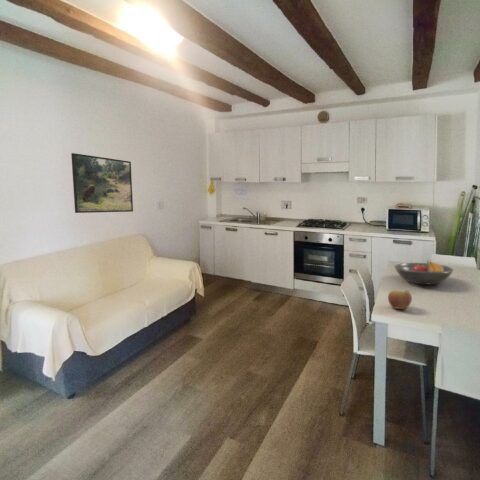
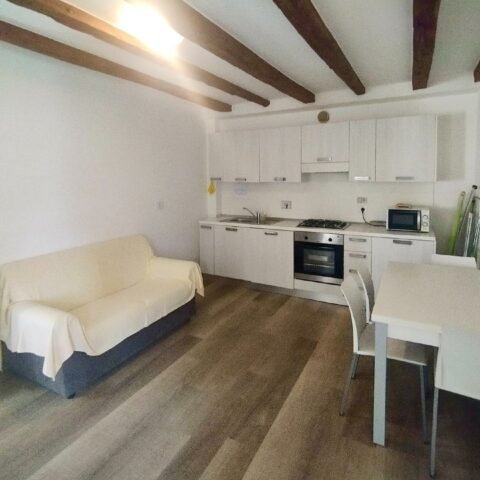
- apple (399, 299)
- fruit bowl (422, 272)
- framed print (105, 185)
